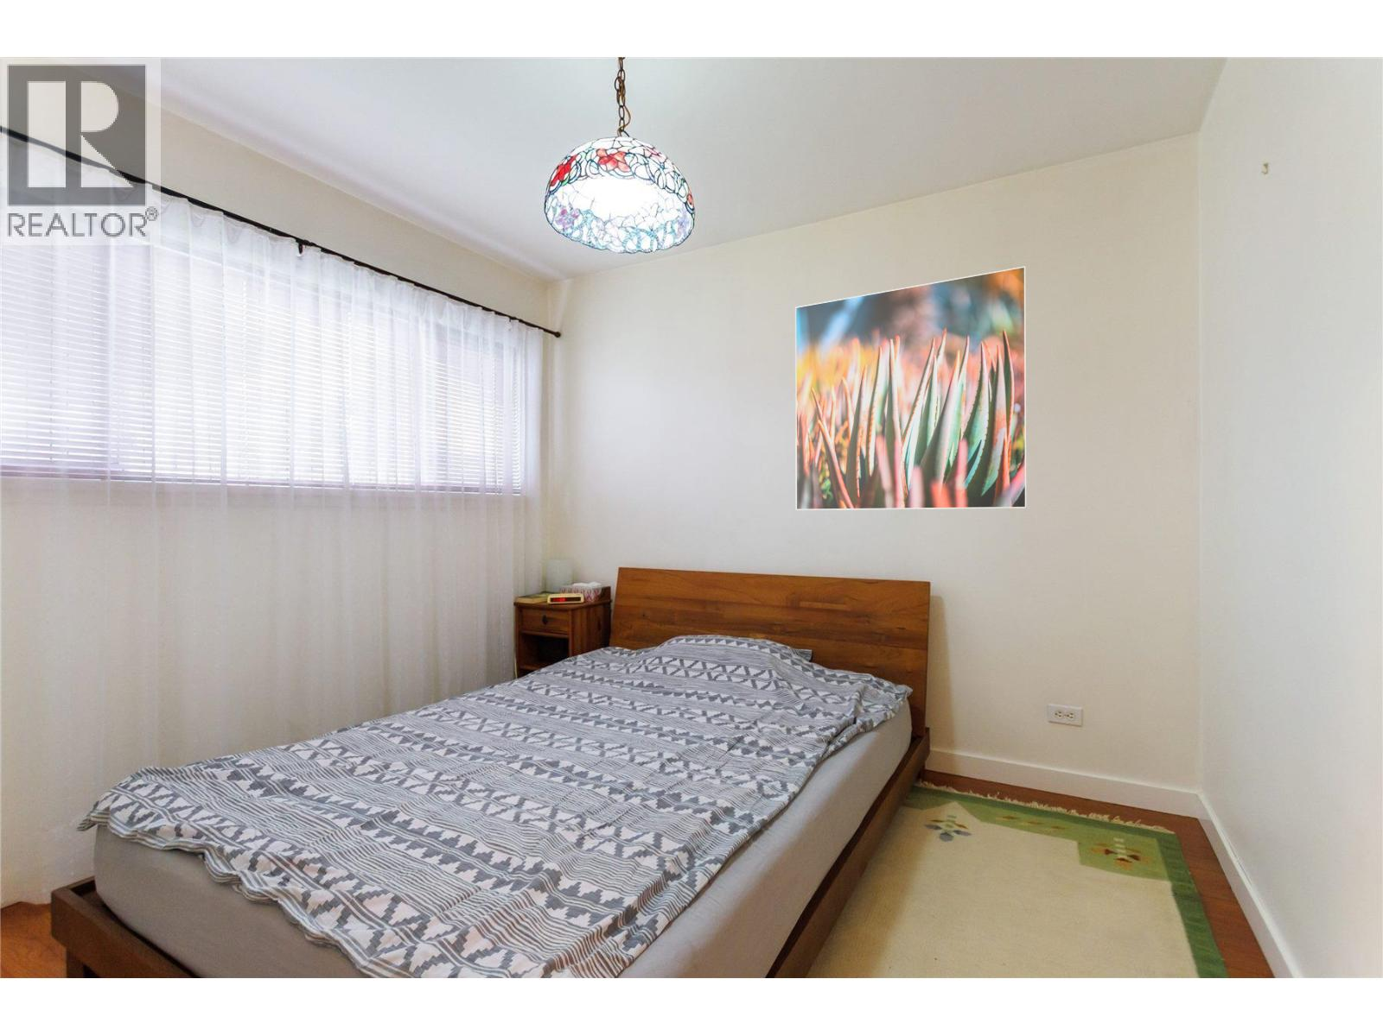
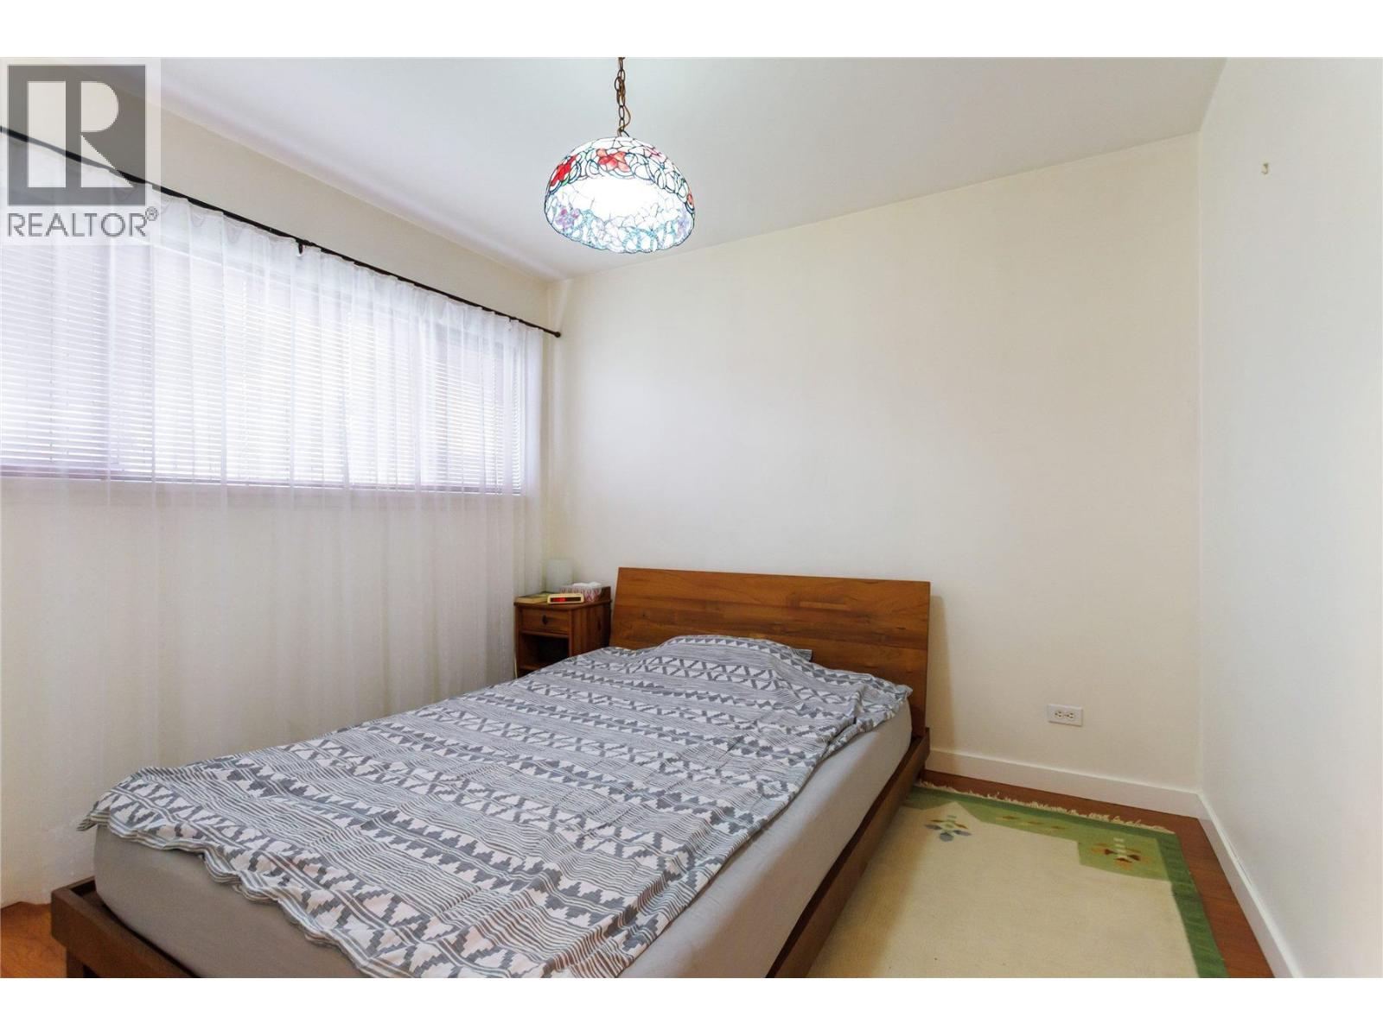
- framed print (901, 399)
